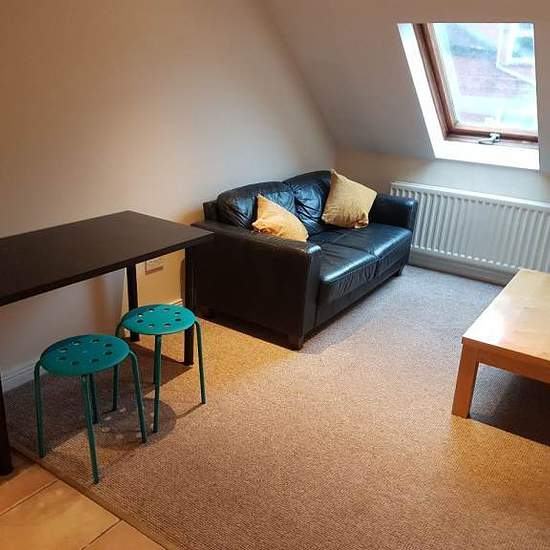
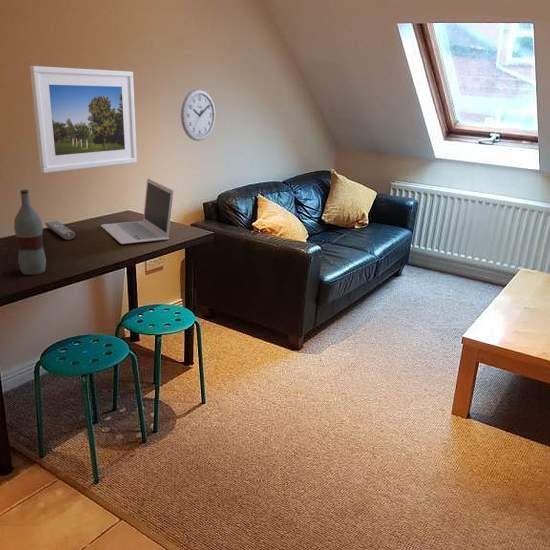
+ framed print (89, 119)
+ bottle (29, 231)
+ laptop (144, 209)
+ wall clock (199, 115)
+ remote control (60, 230)
